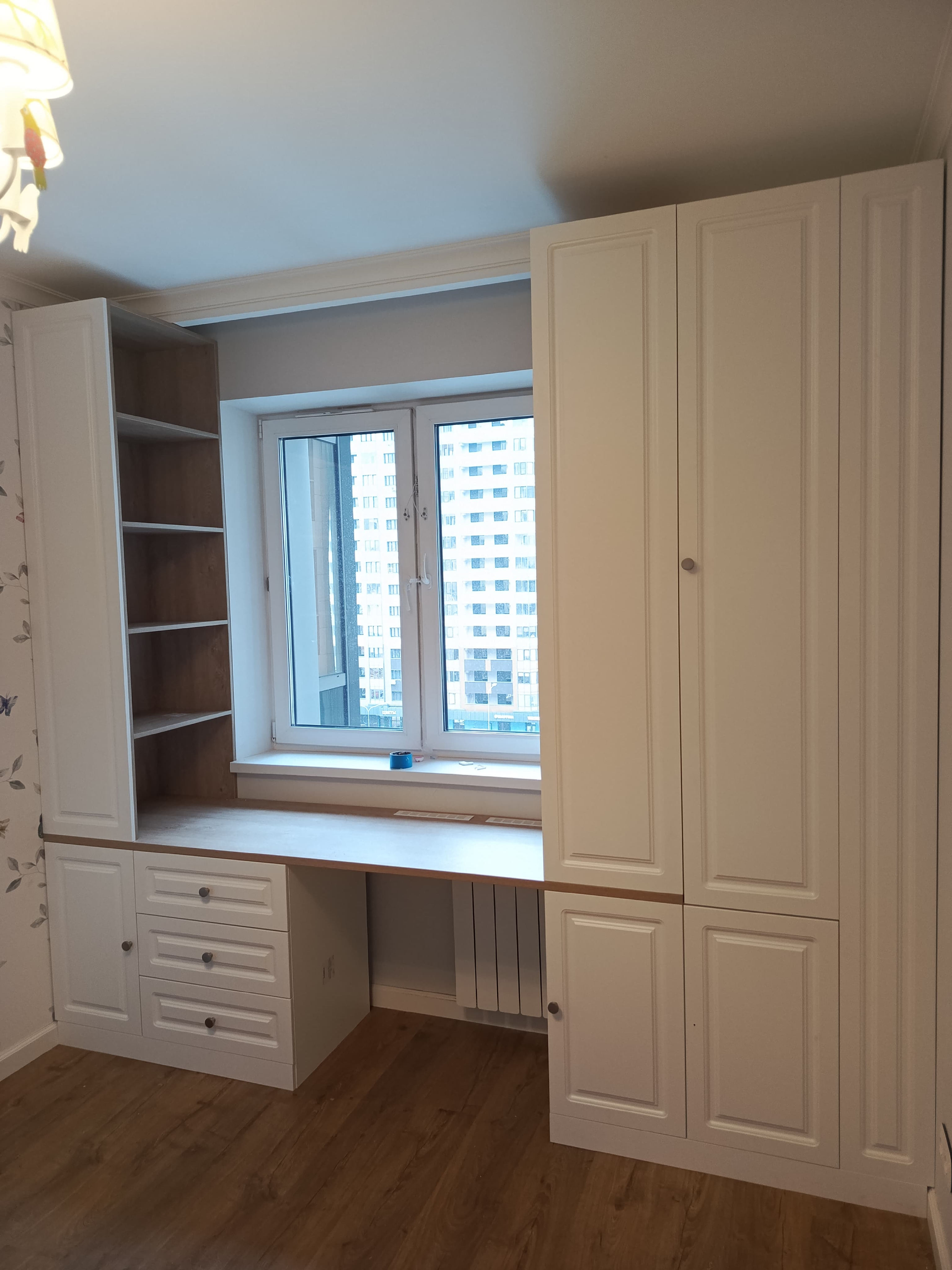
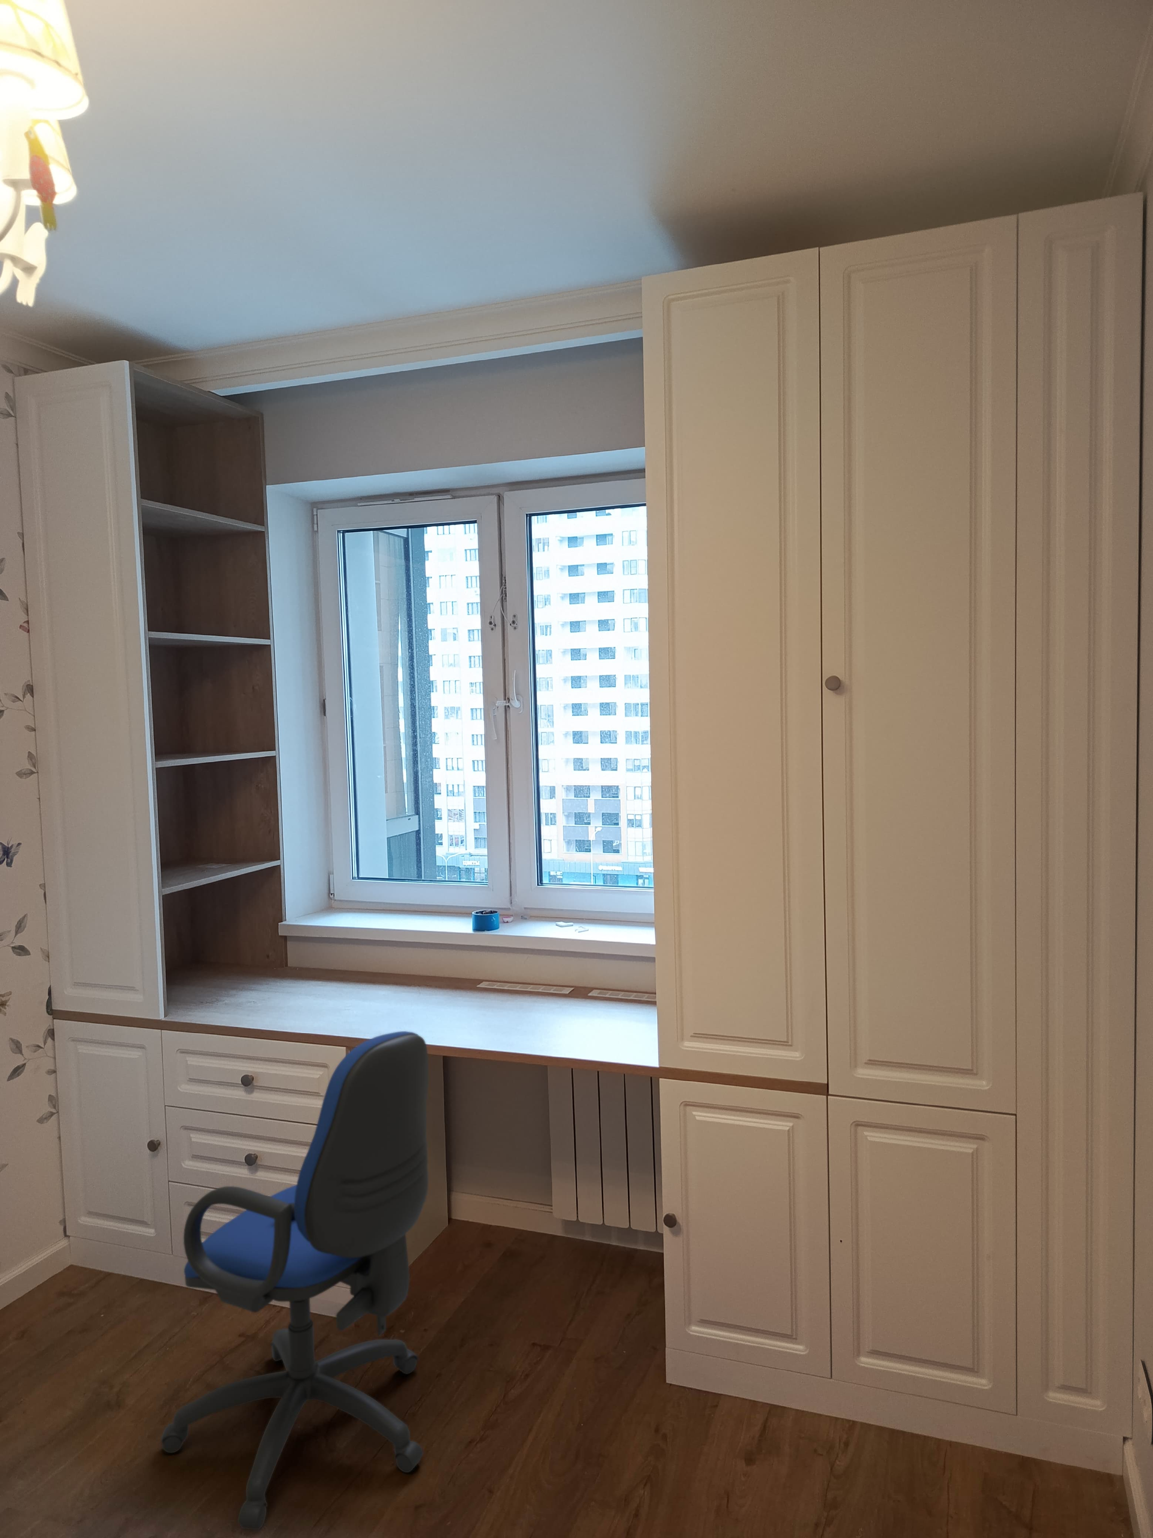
+ chair (306, 1229)
